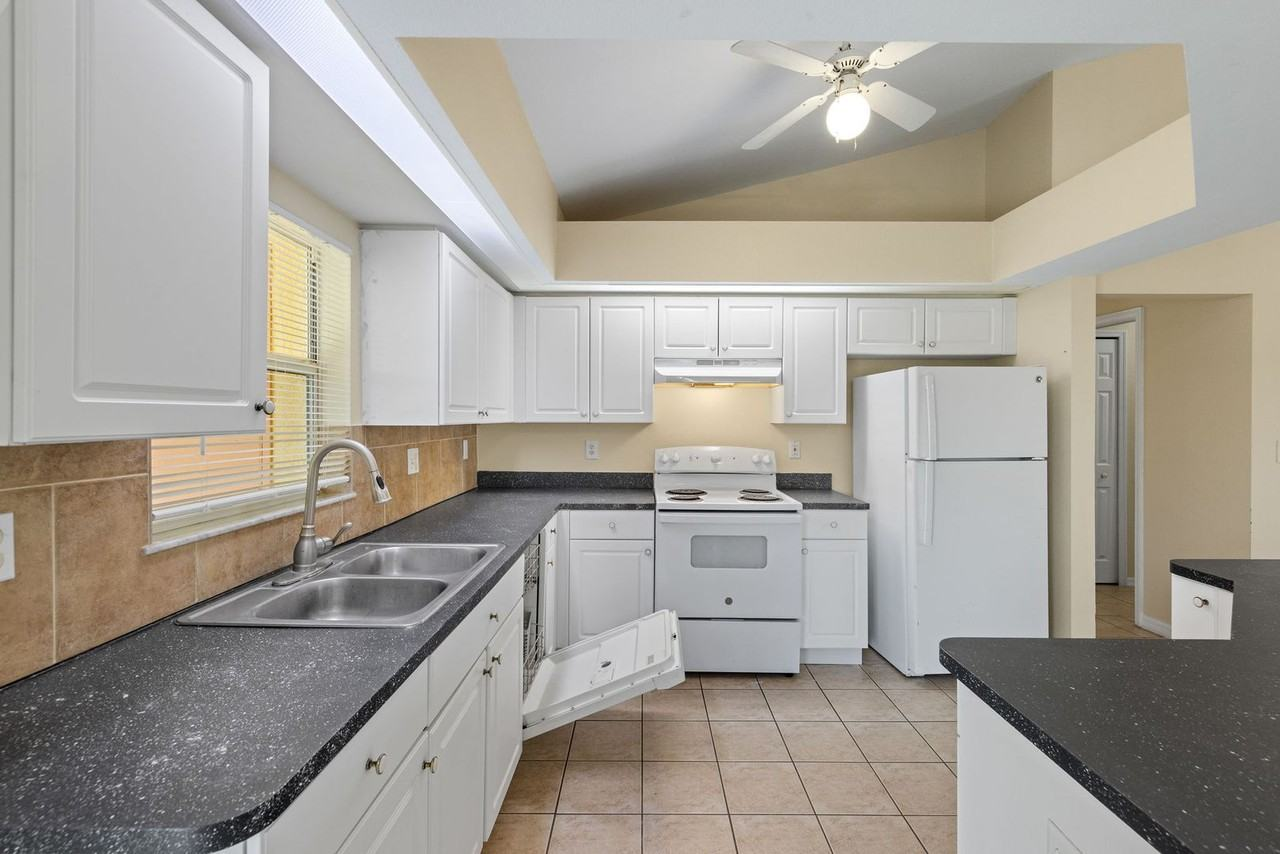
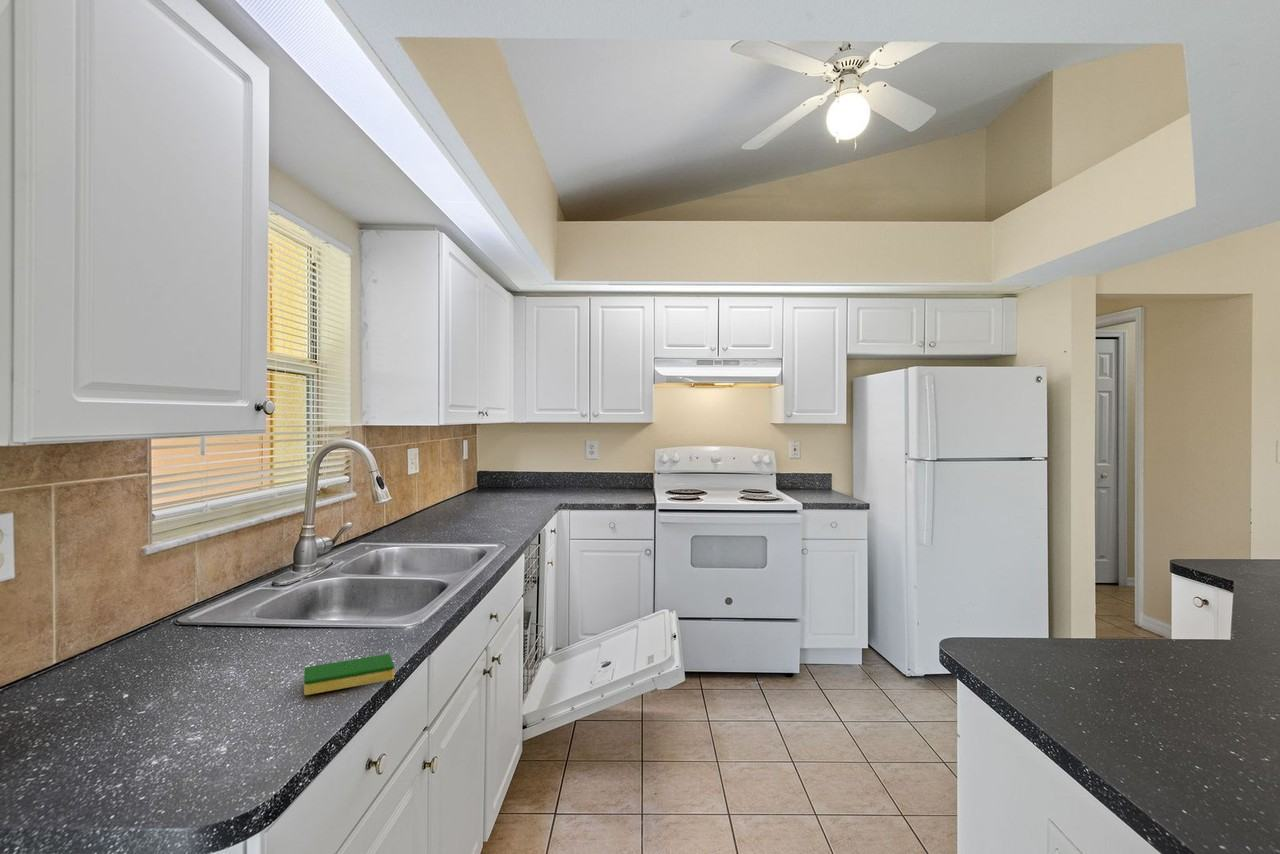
+ dish sponge (349, 673)
